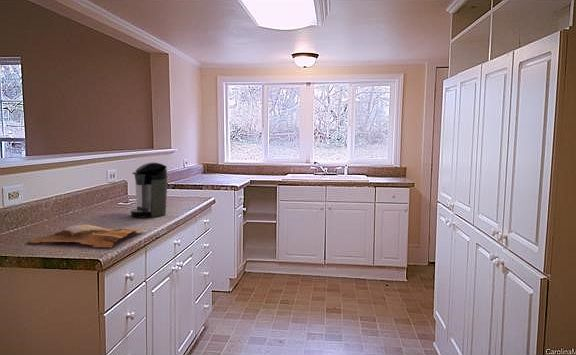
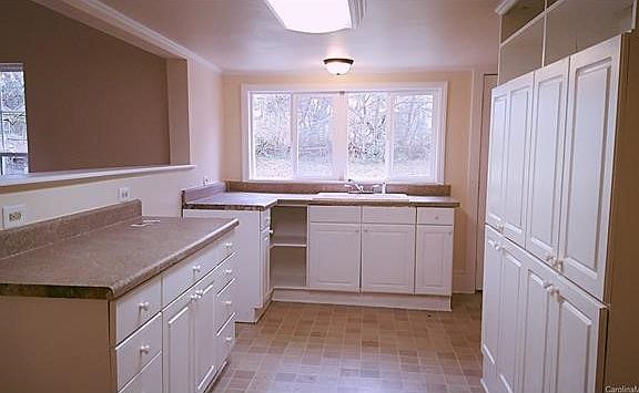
- coffee maker (146, 187)
- cutting board (89, 231)
